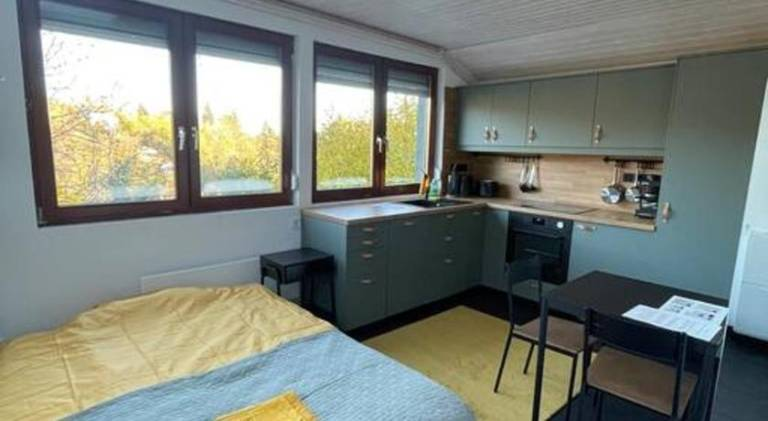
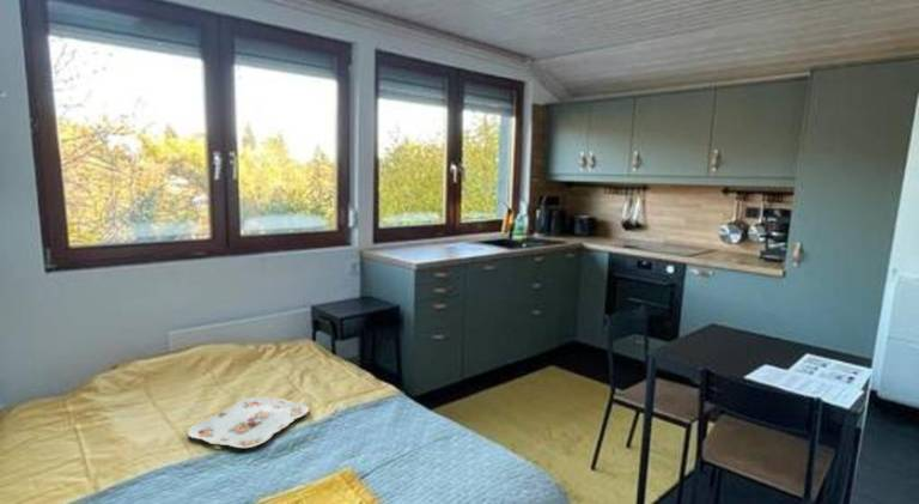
+ serving tray (251, 420)
